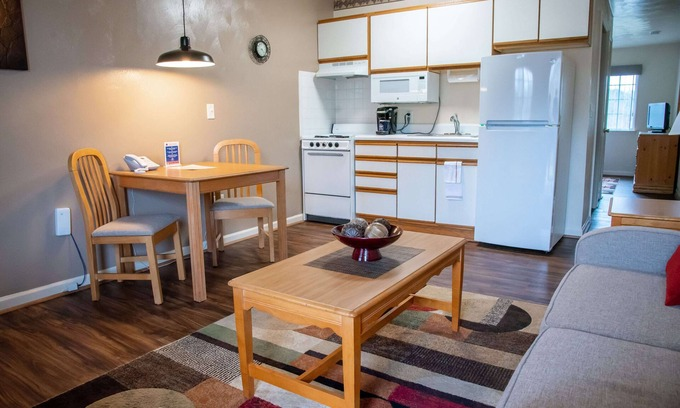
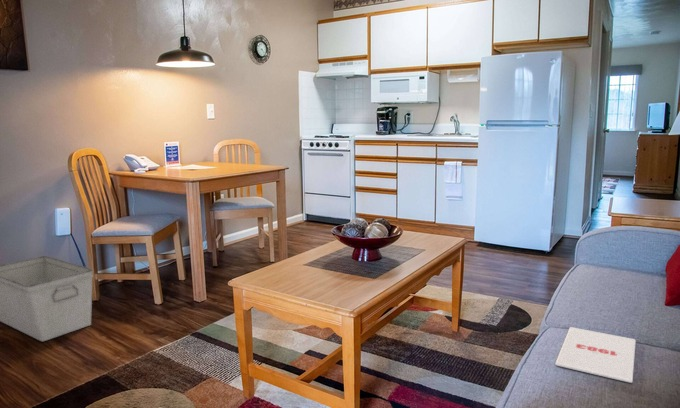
+ magazine (597, 351)
+ storage bin (40, 295)
